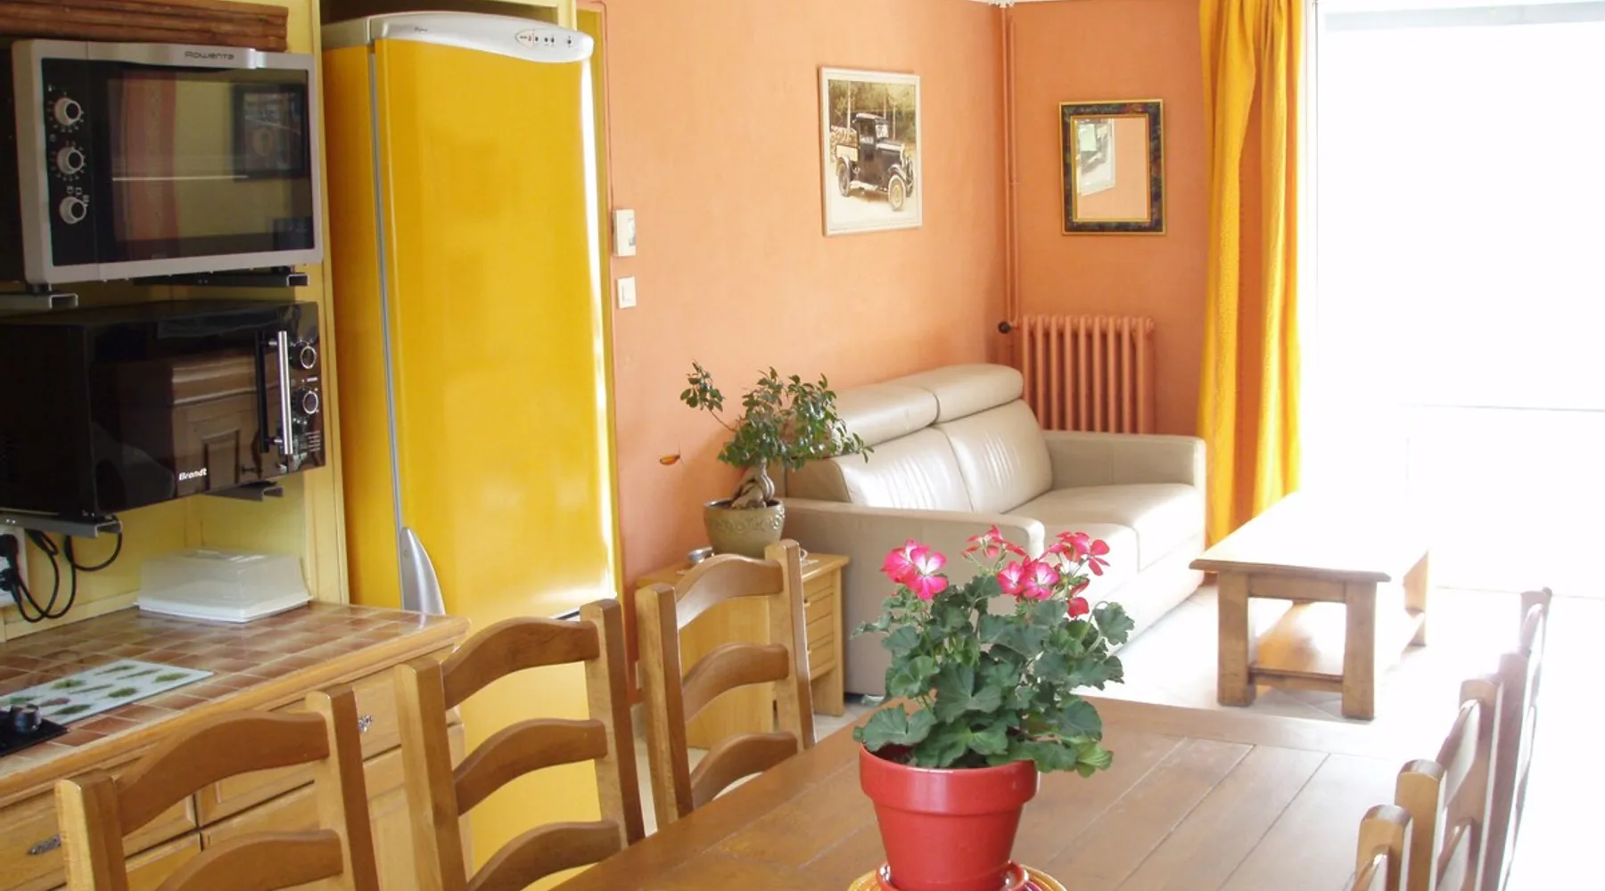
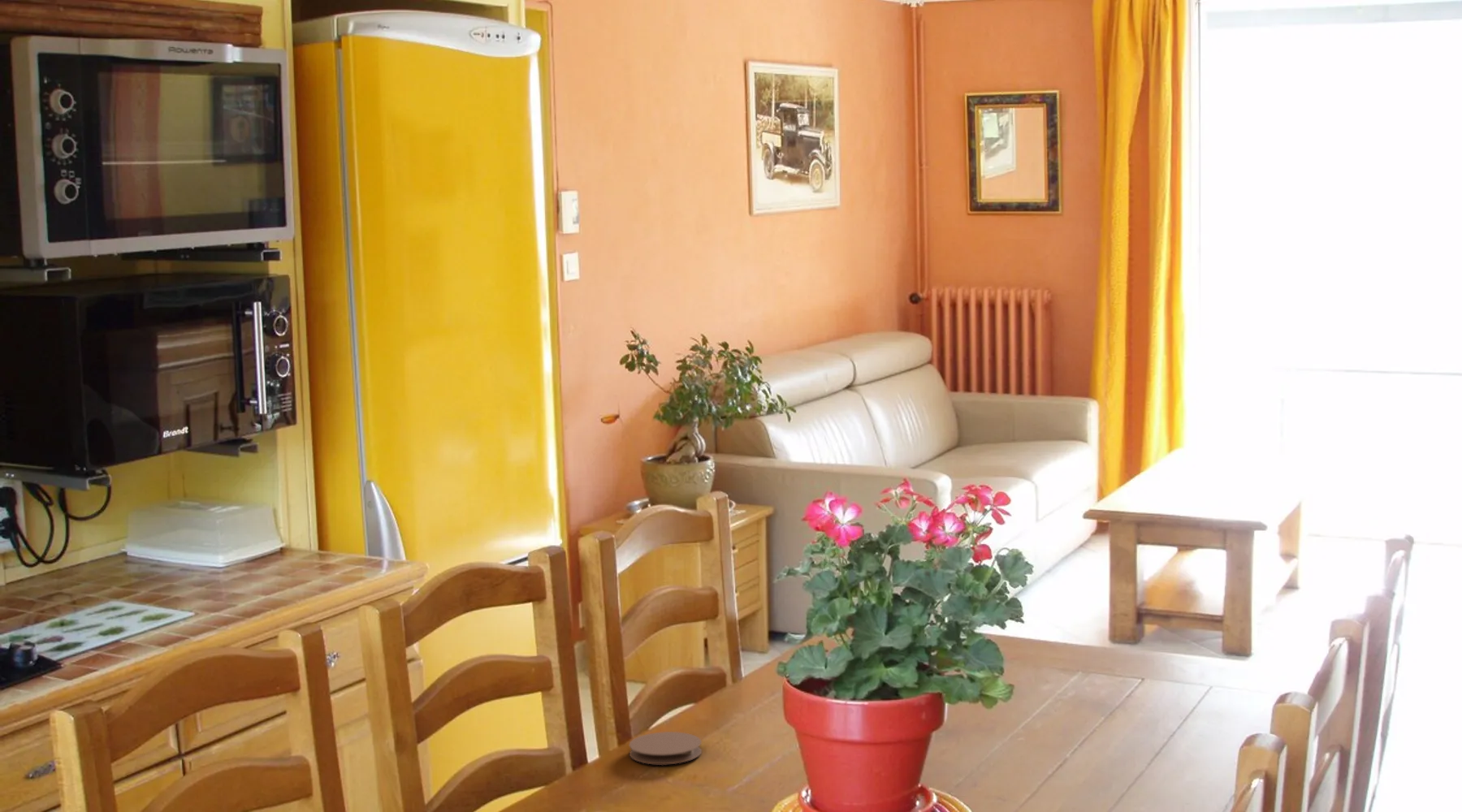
+ coaster (665, 747)
